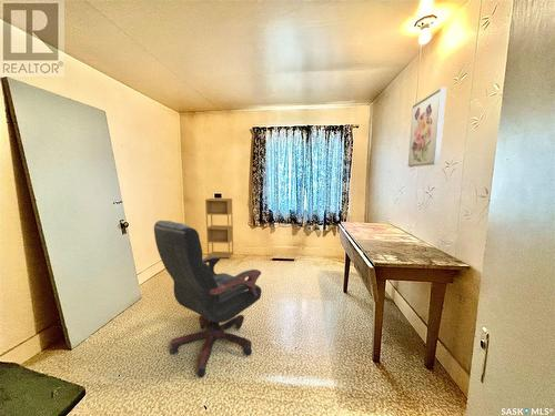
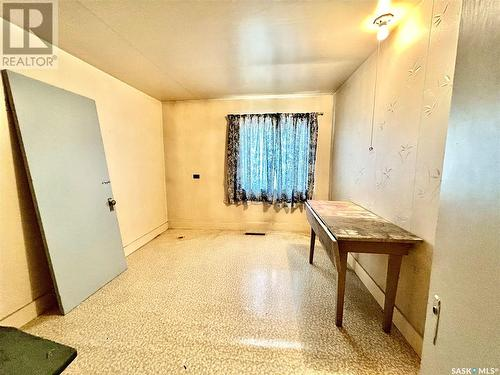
- shelving unit (220, 227)
- wall art (424, 132)
- office chair (212, 281)
